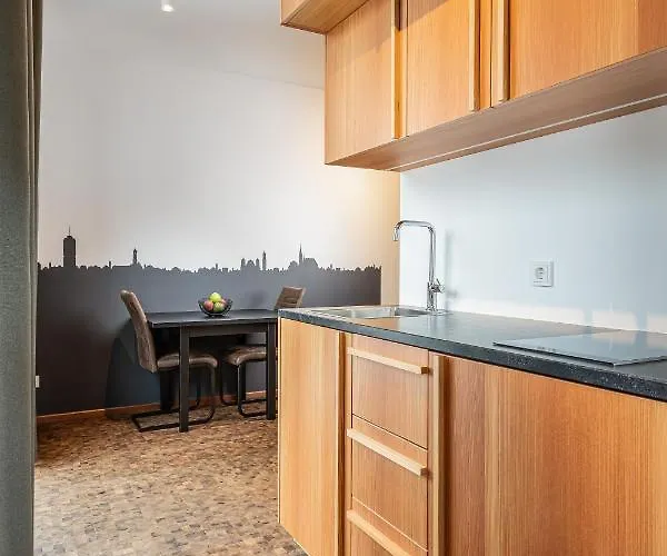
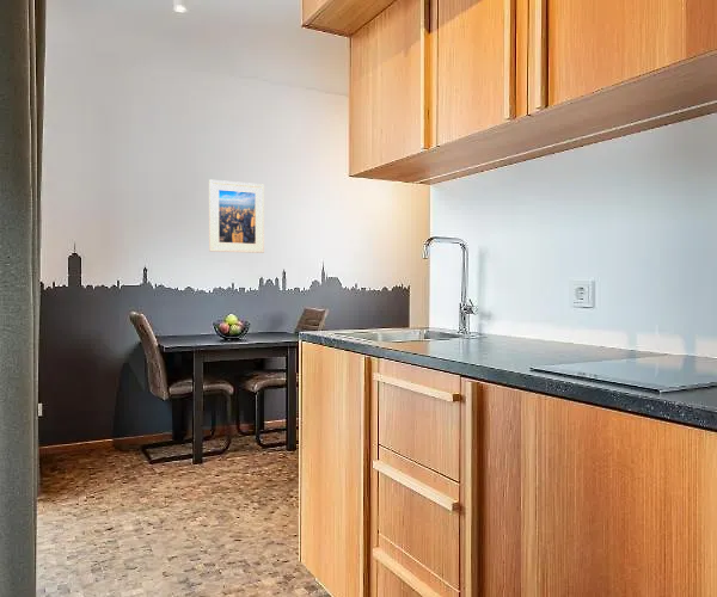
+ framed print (237, 216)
